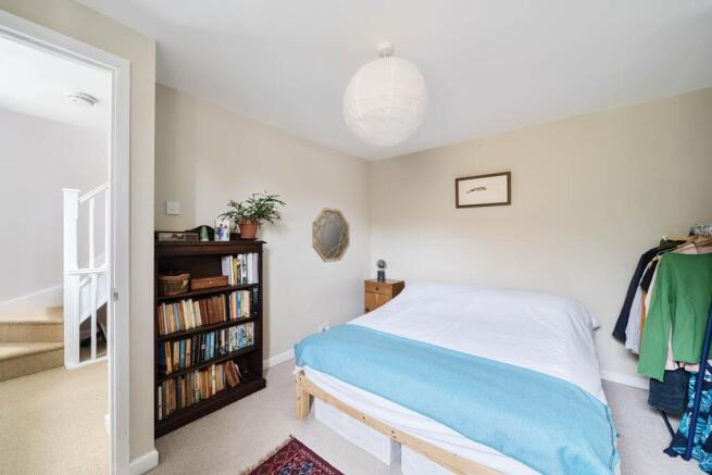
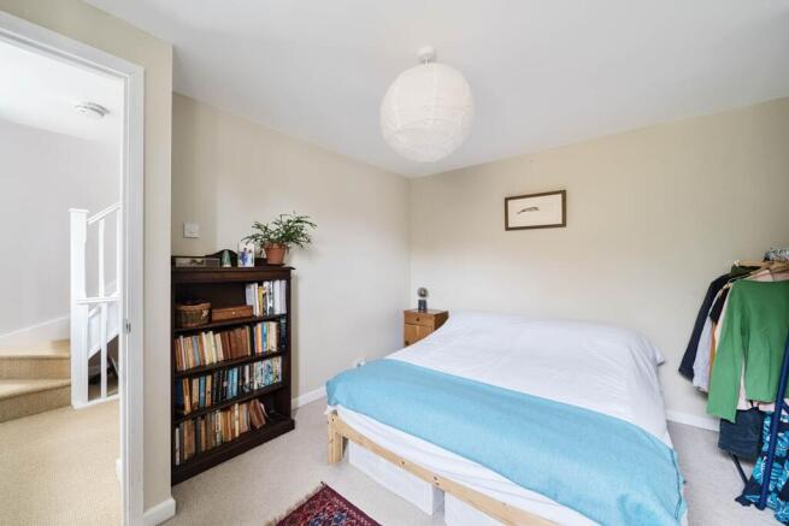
- home mirror (332, 235)
